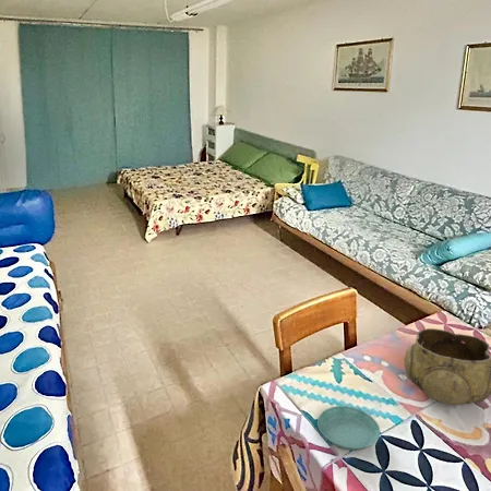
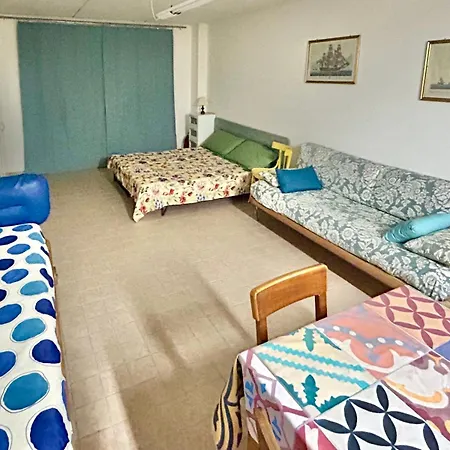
- decorative bowl (448, 368)
- saucer (347, 430)
